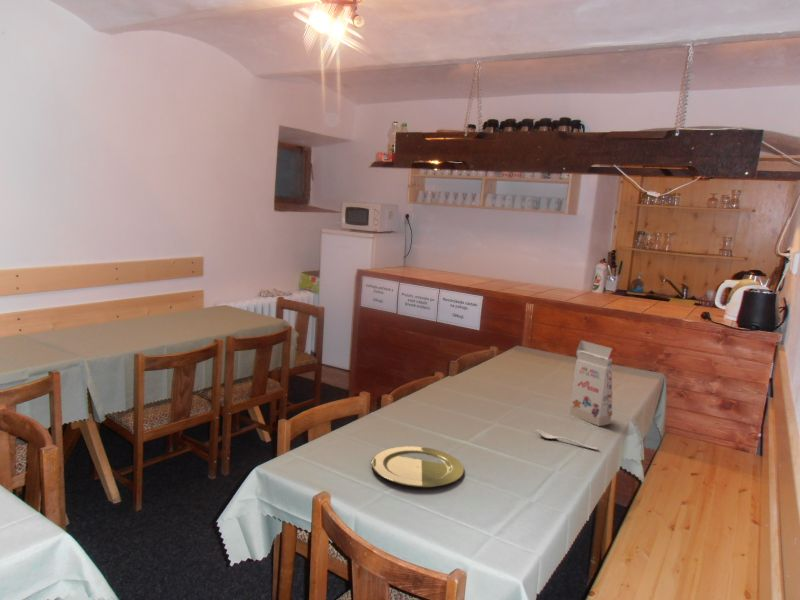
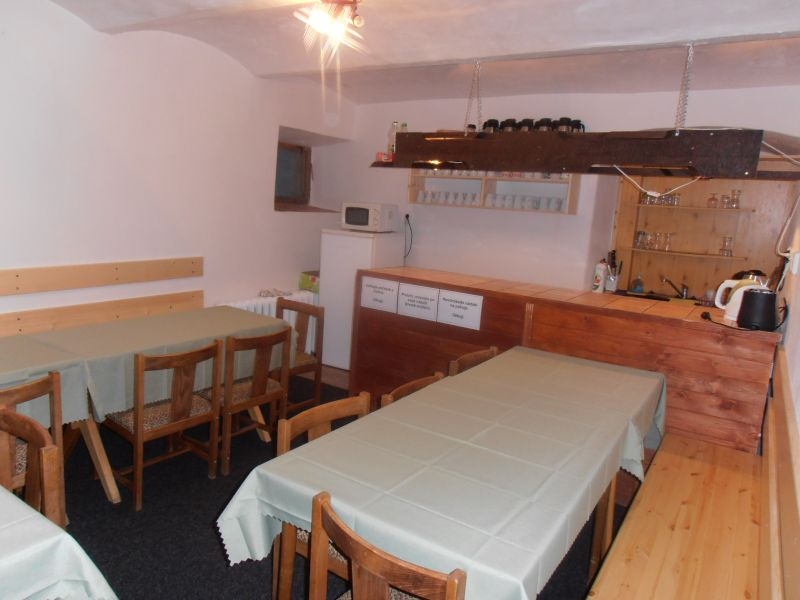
- spoon (567, 439)
- gift box (594, 381)
- plate (417, 465)
